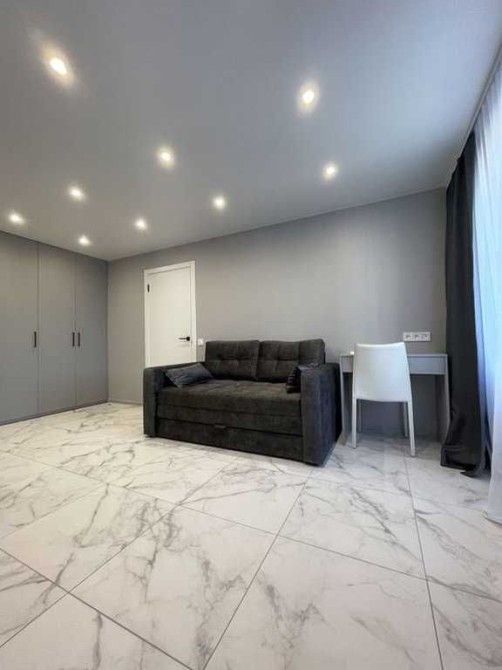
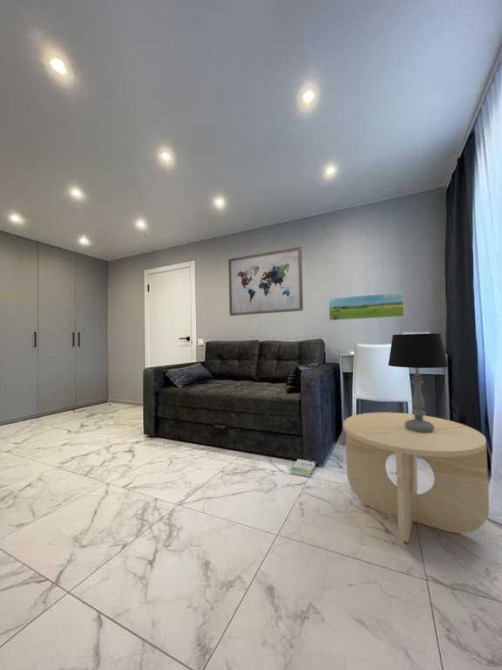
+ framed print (364, 307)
+ table lamp (417, 381)
+ wall art (263, 283)
+ box (303, 467)
+ side table (408, 473)
